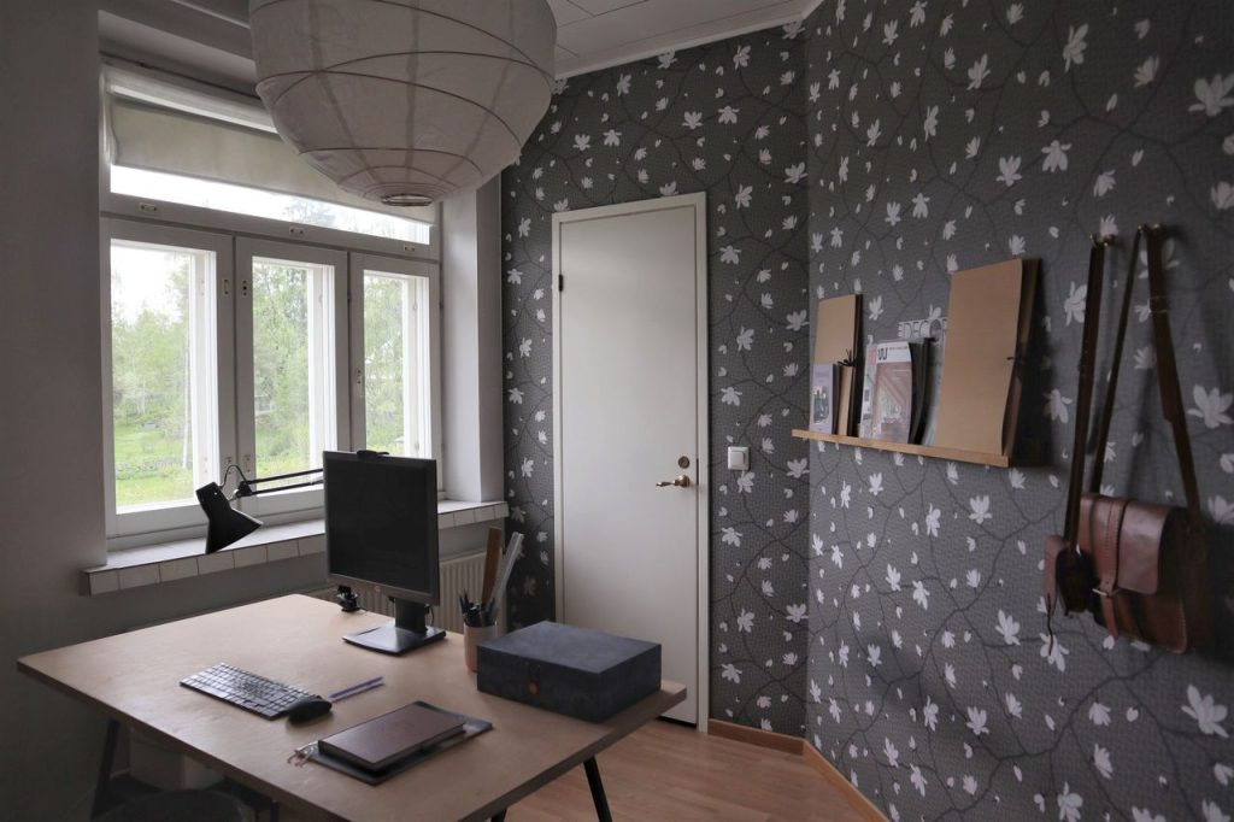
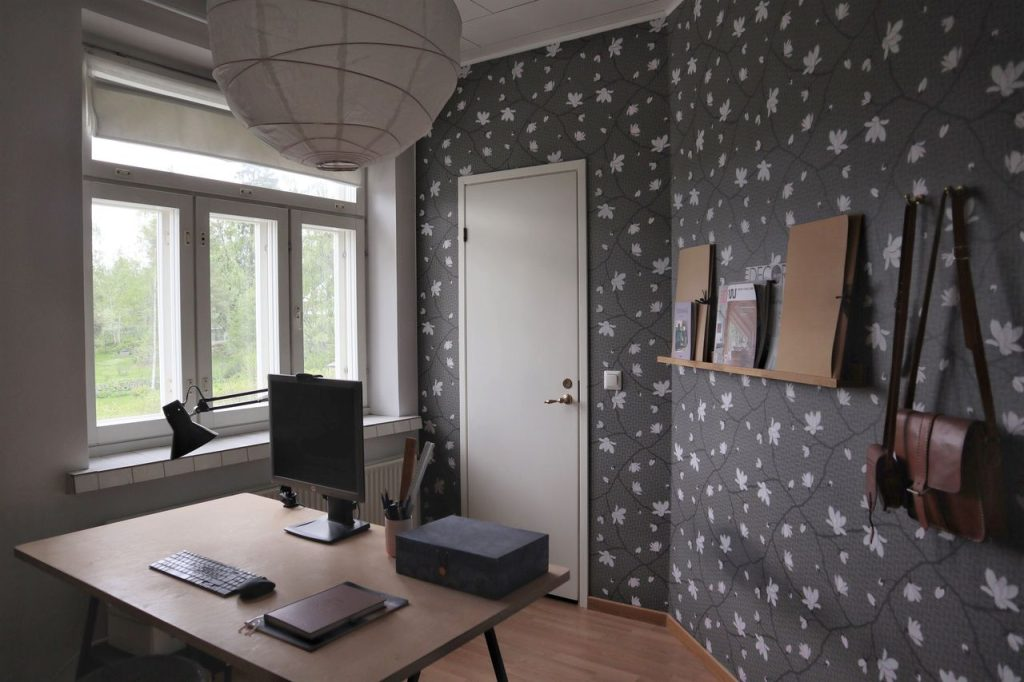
- pen (355, 687)
